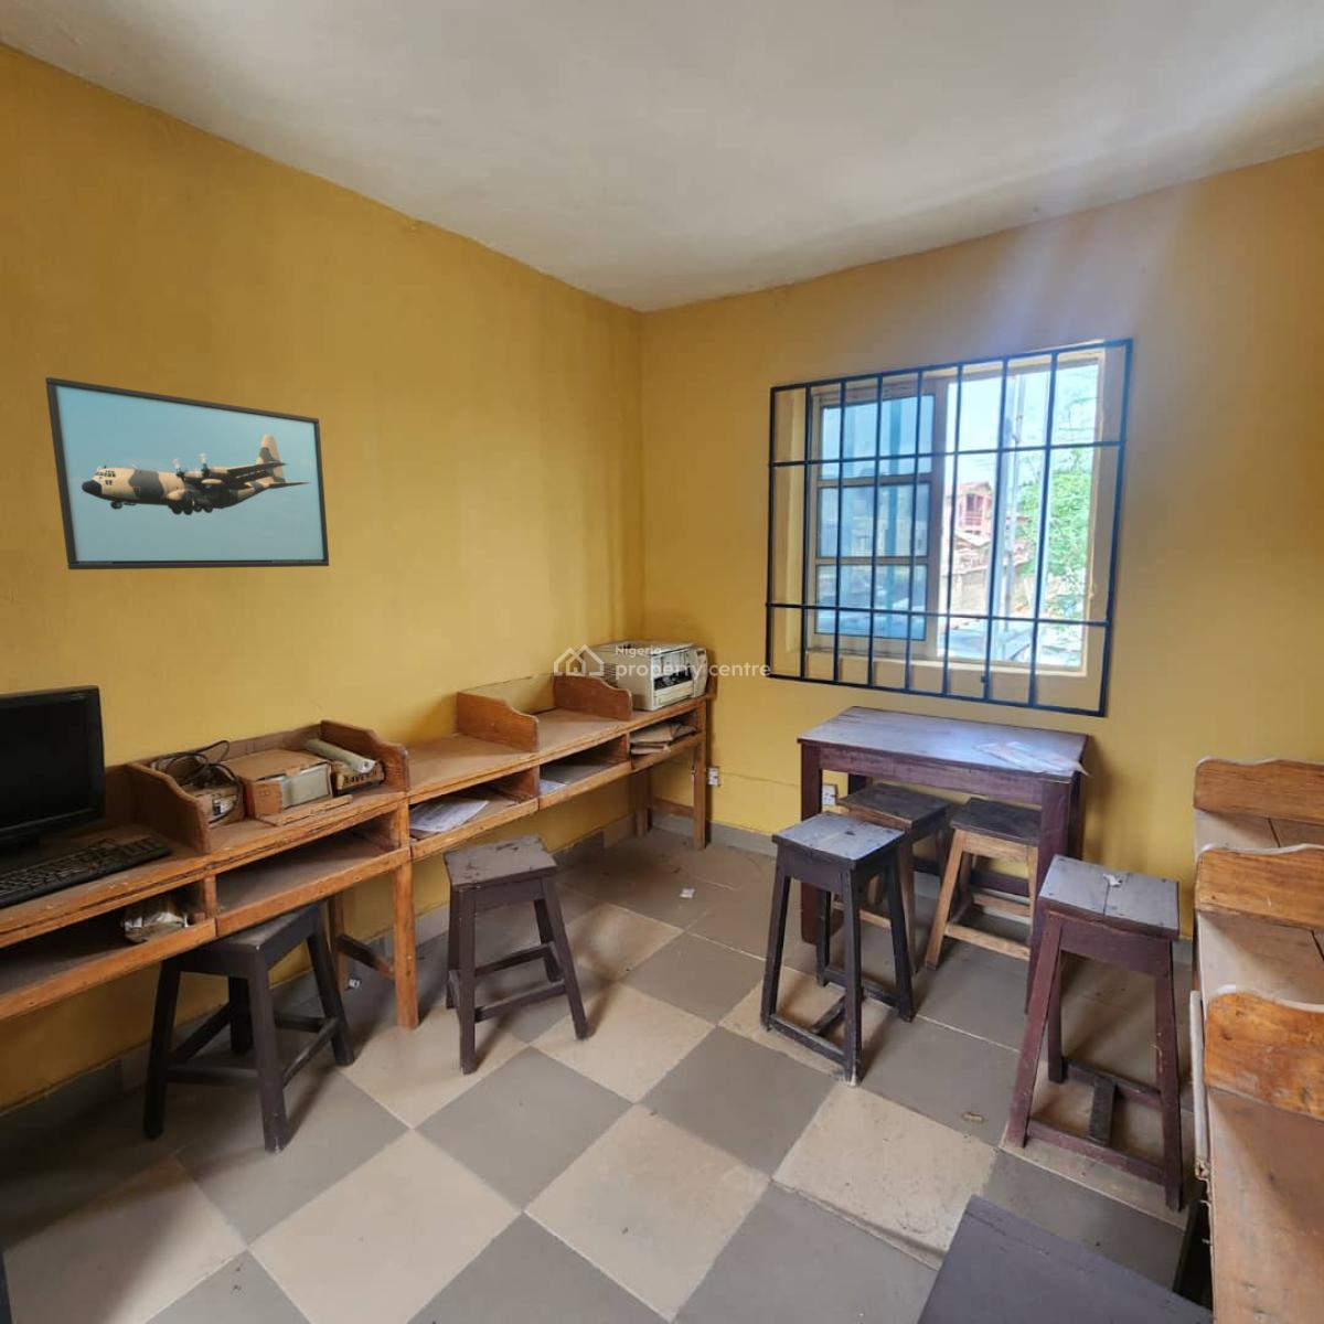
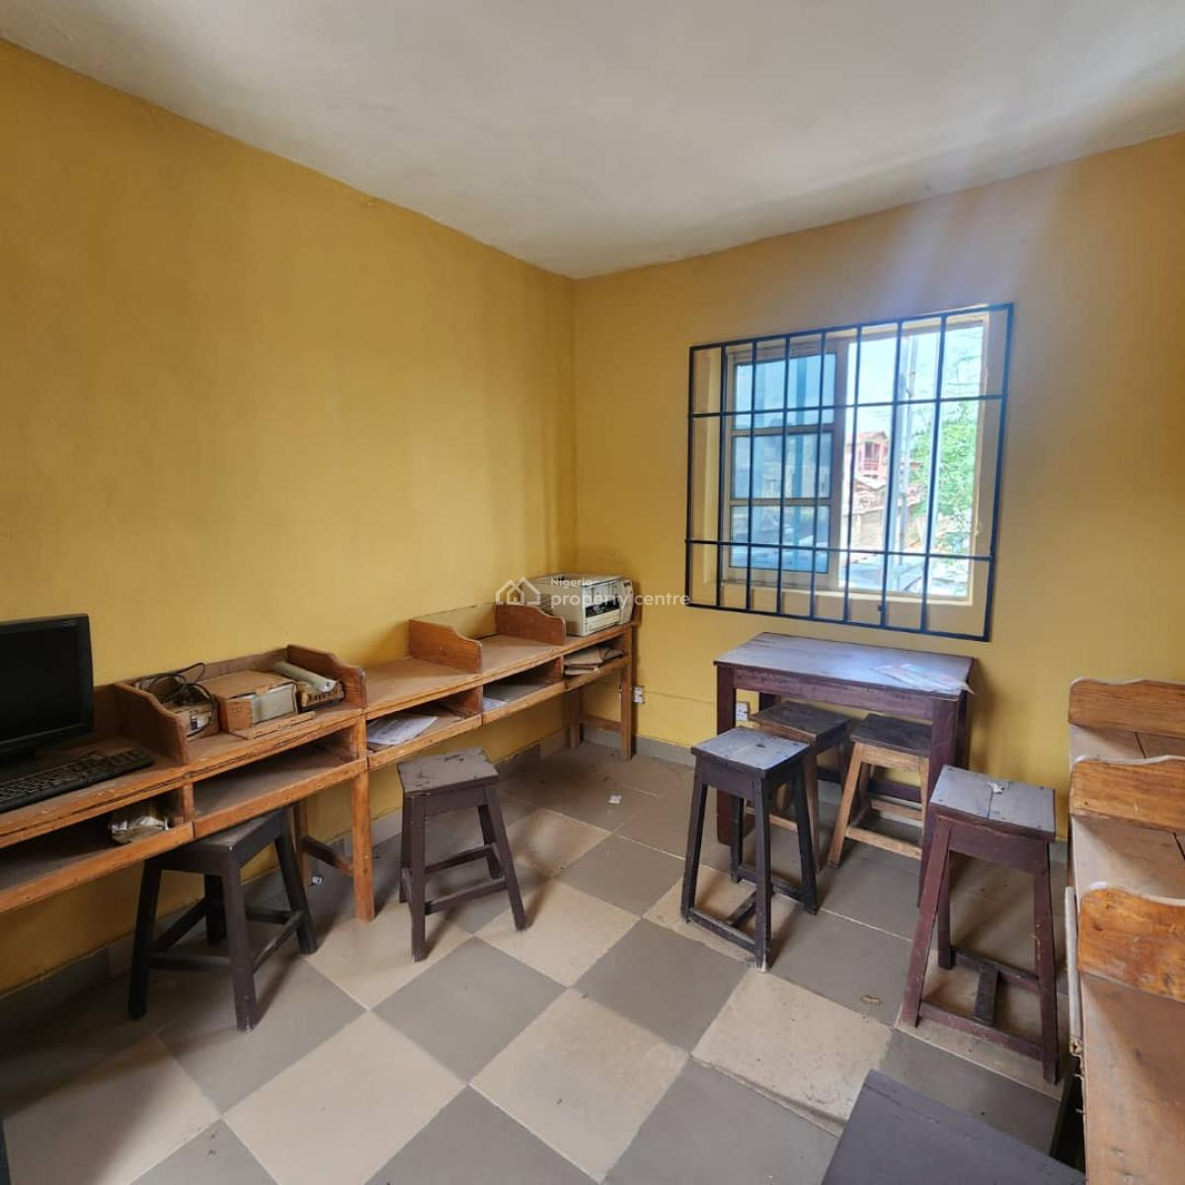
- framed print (207, 485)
